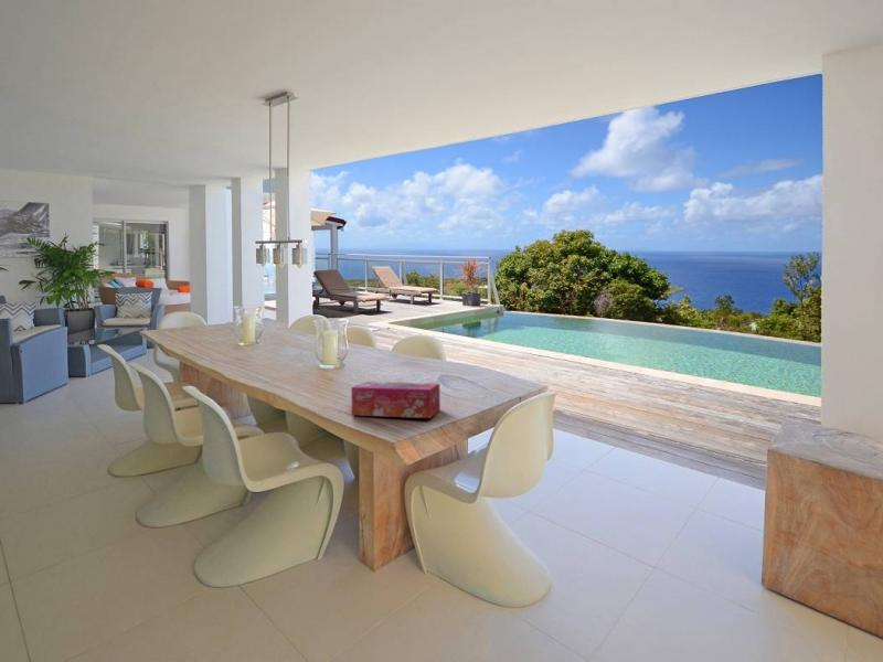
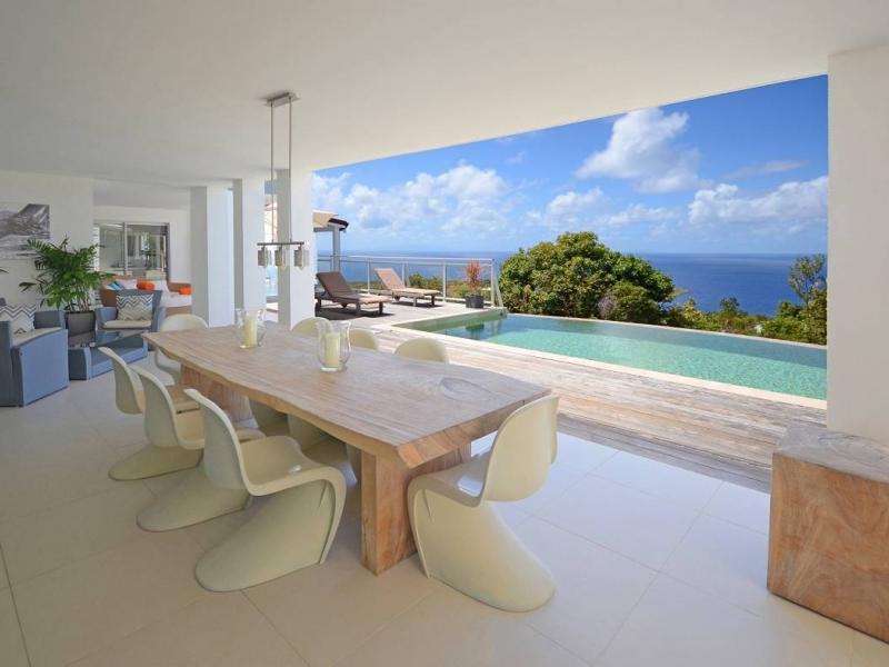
- tissue box (396, 398)
